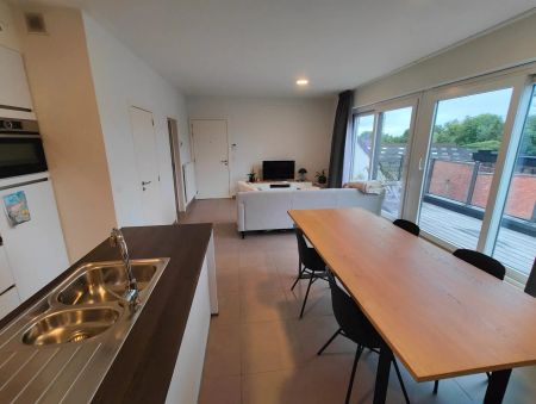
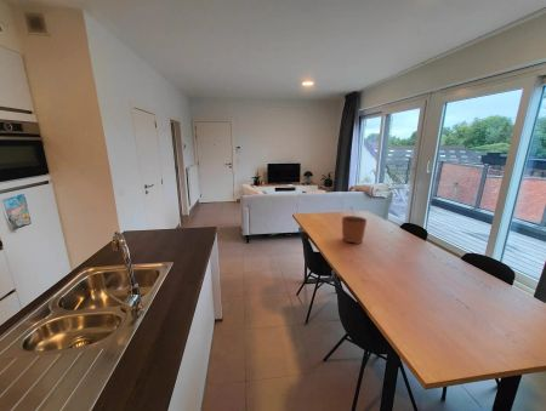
+ plant pot (353, 224)
